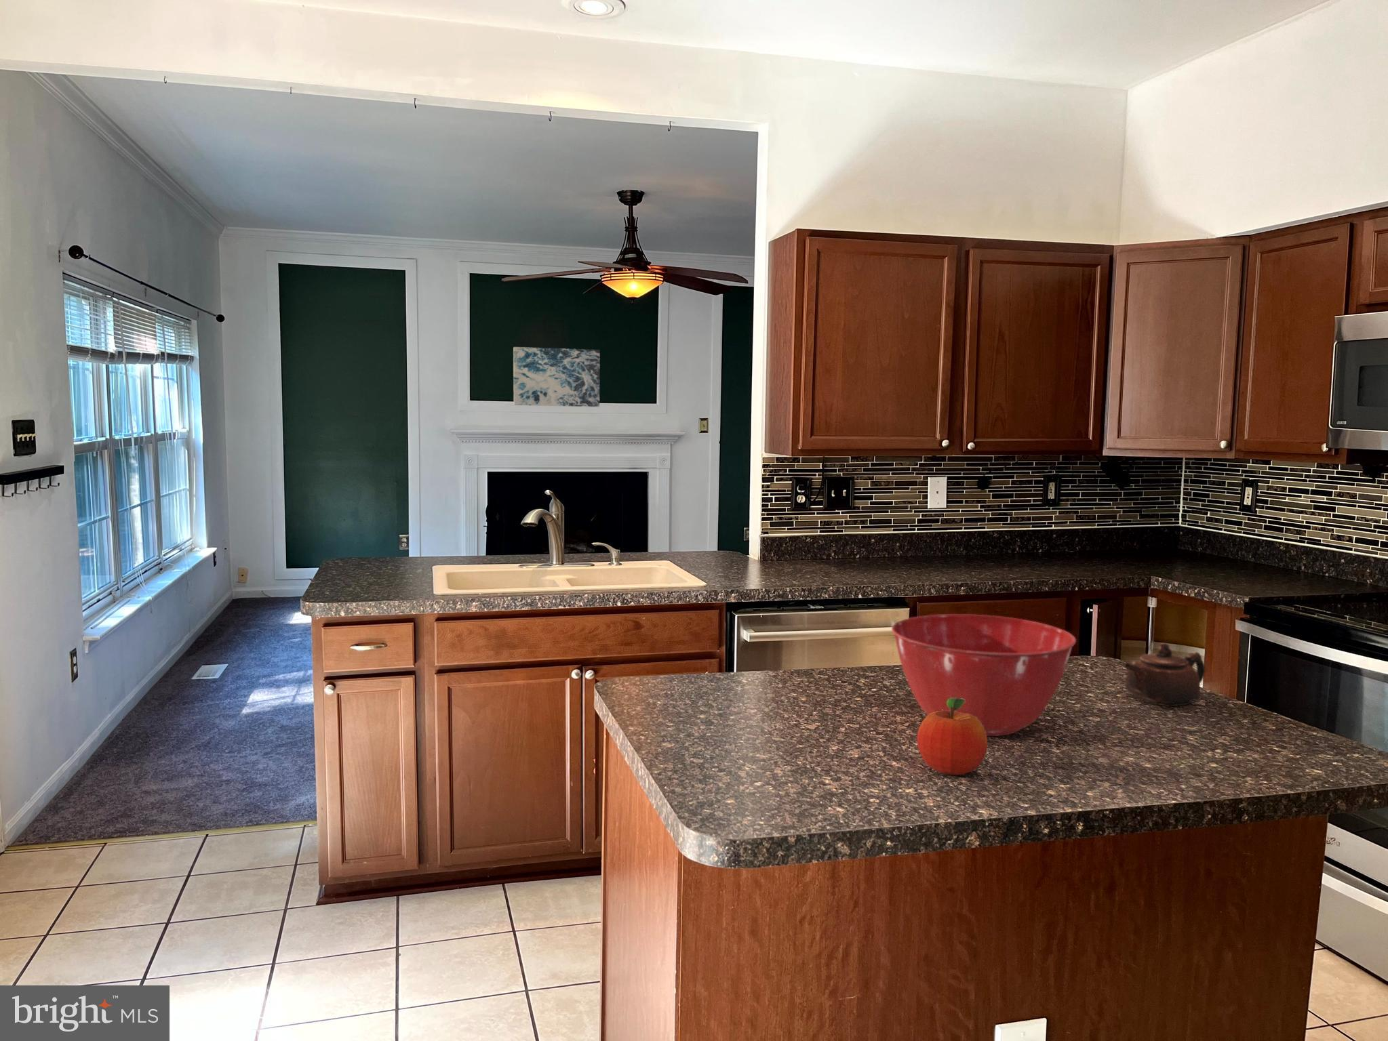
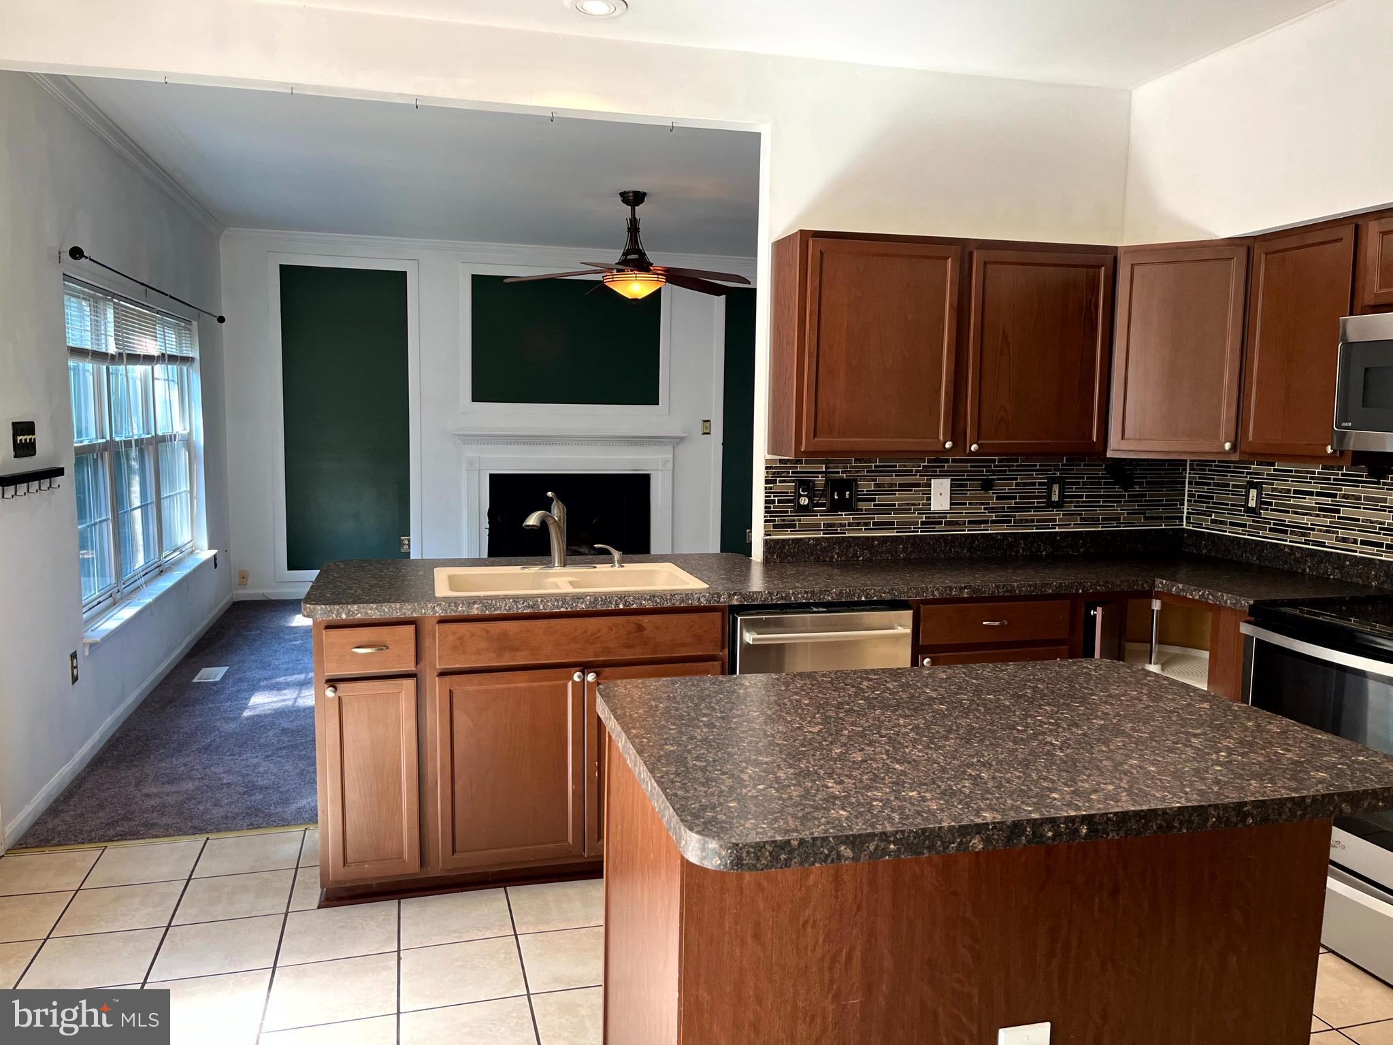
- mixing bowl (979, 677)
- teapot (1166, 671)
- wall art (557, 377)
- fruit (952, 735)
